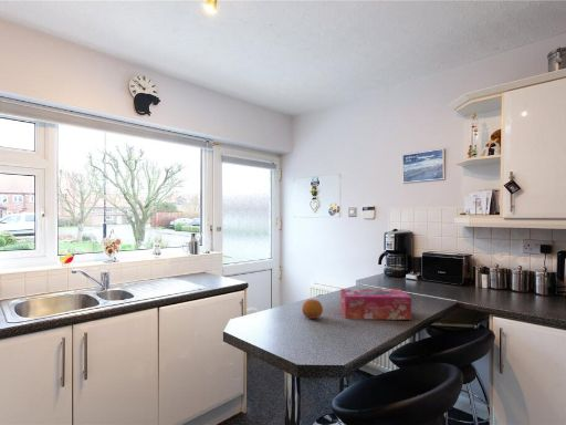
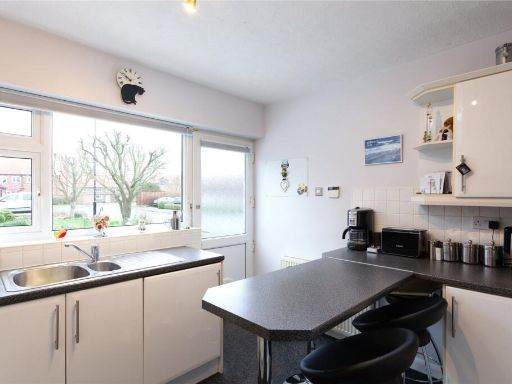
- tissue box (374, 303)
- fruit (312, 308)
